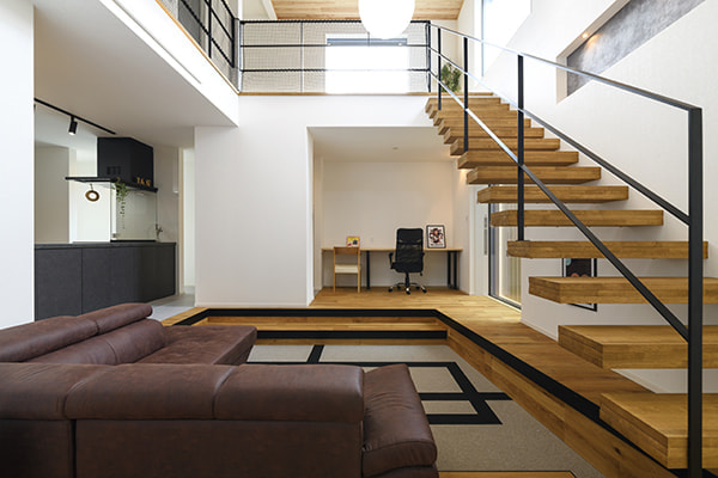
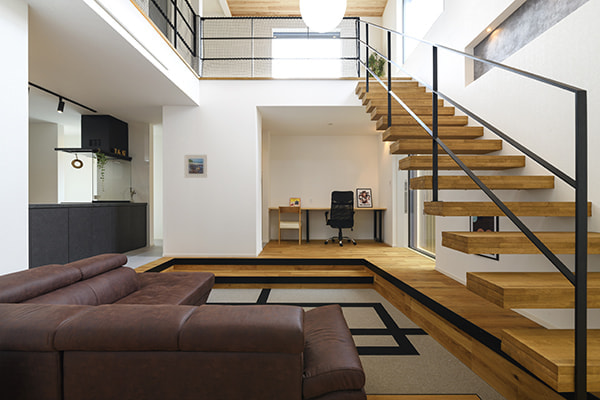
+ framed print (196, 166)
